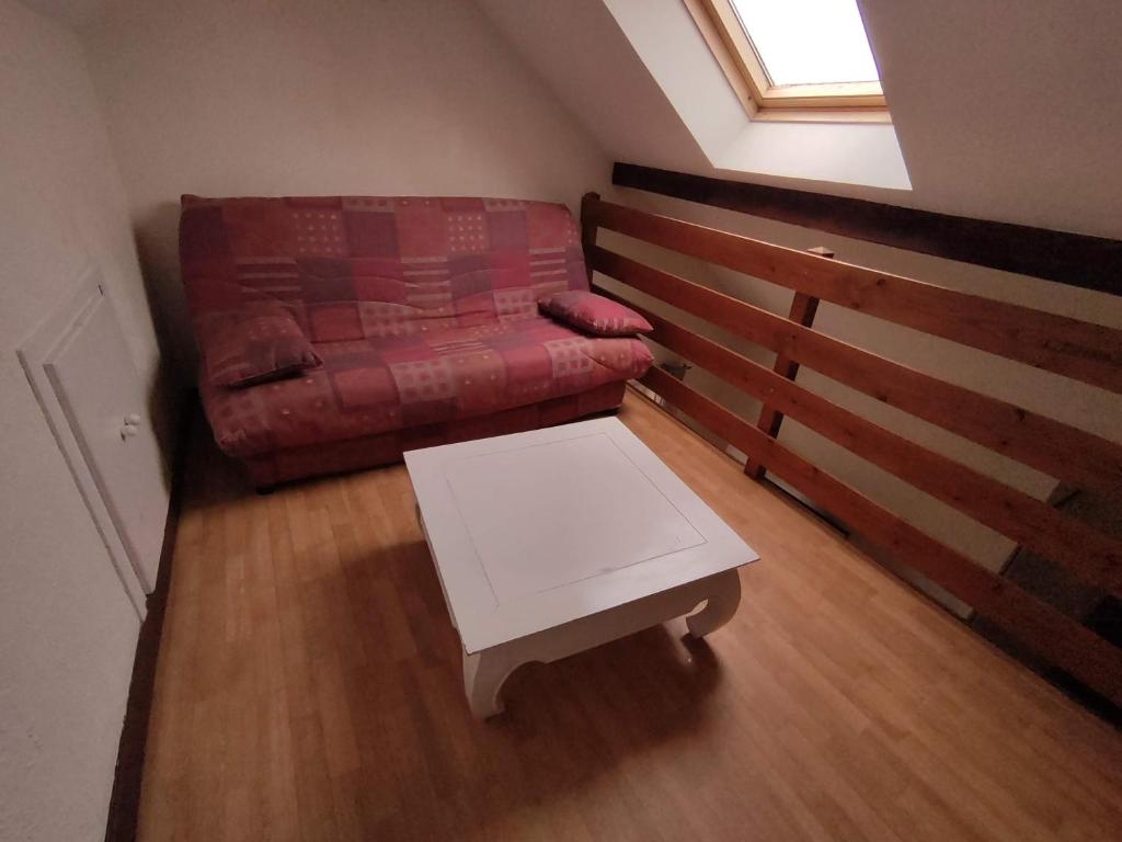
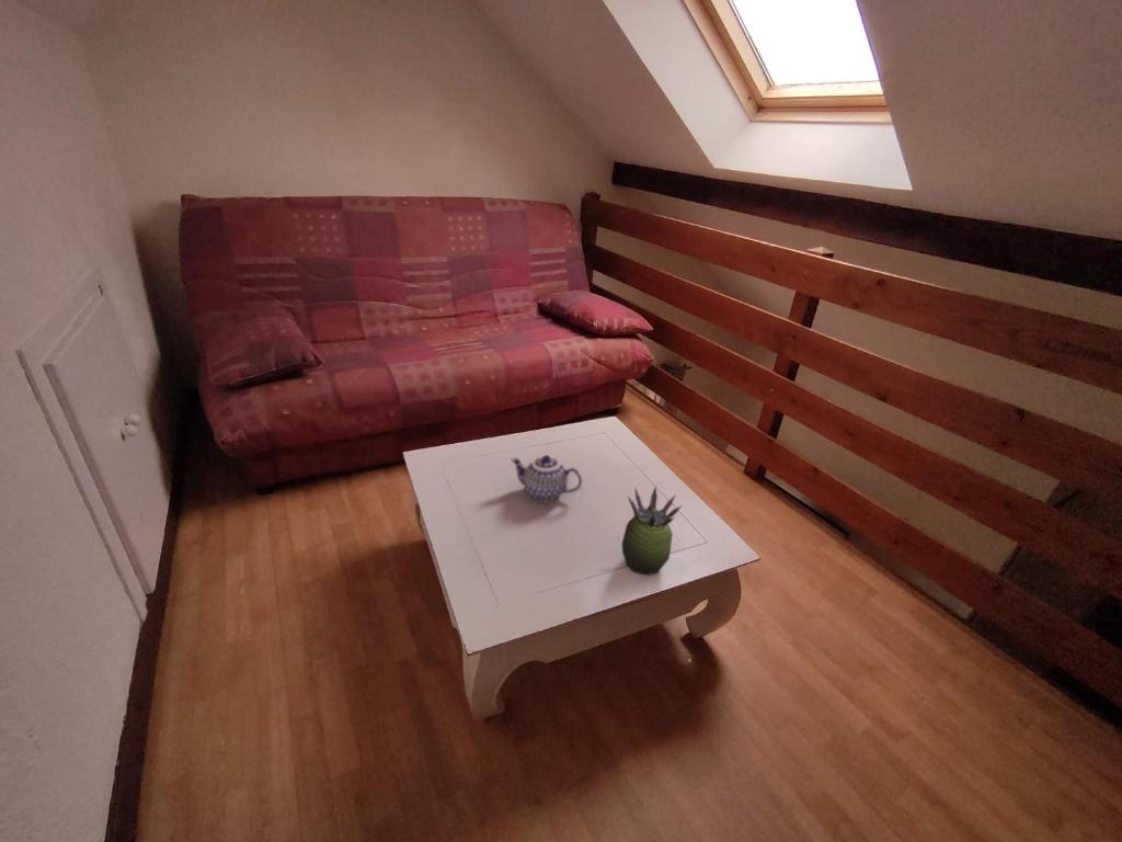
+ succulent plant (649, 533)
+ teapot (545, 475)
